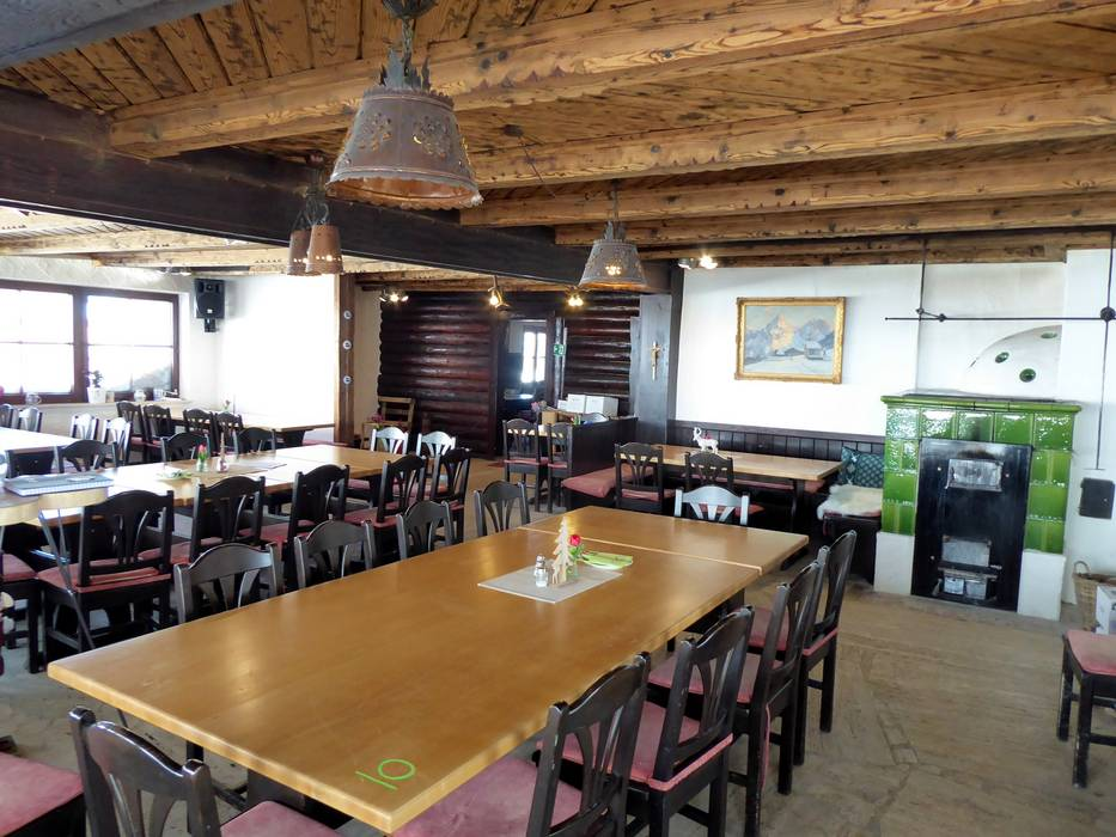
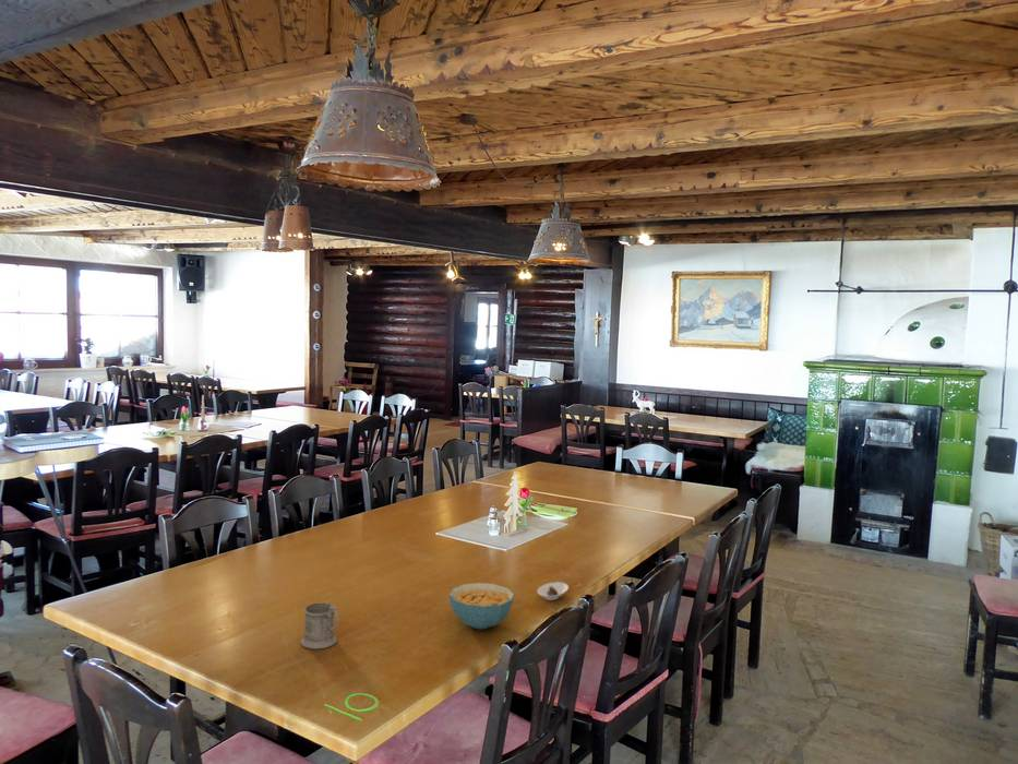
+ cereal bowl (481, 609)
+ mug (323, 623)
+ saucer (552, 592)
